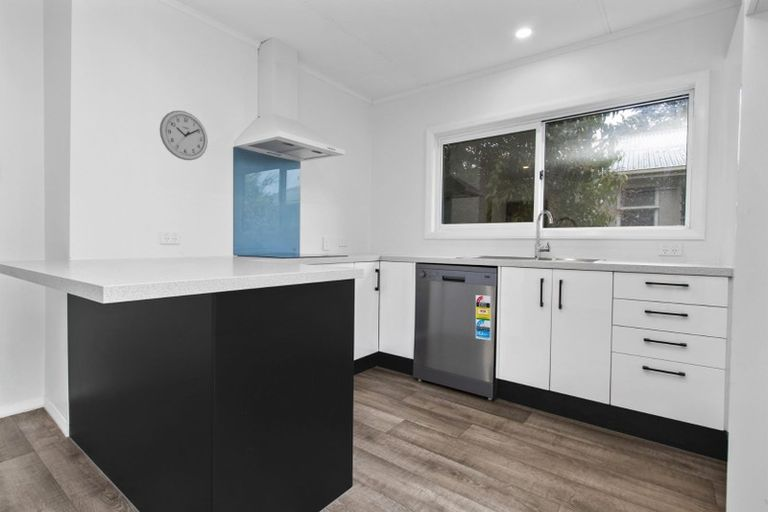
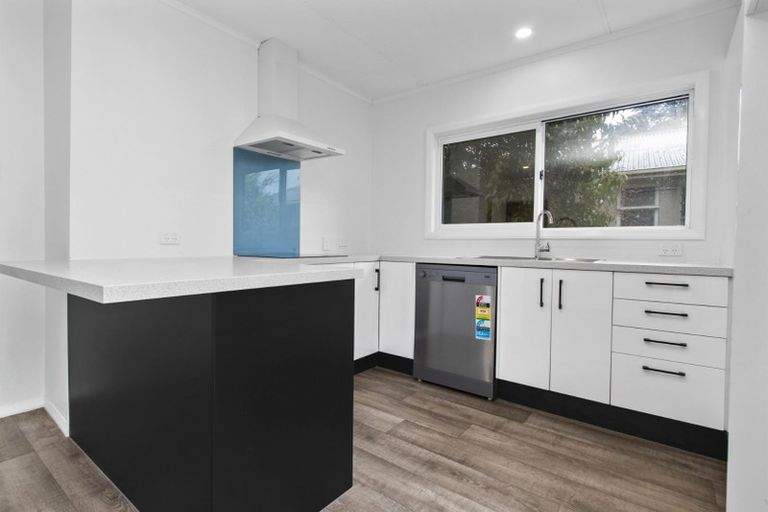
- wall clock (185, 135)
